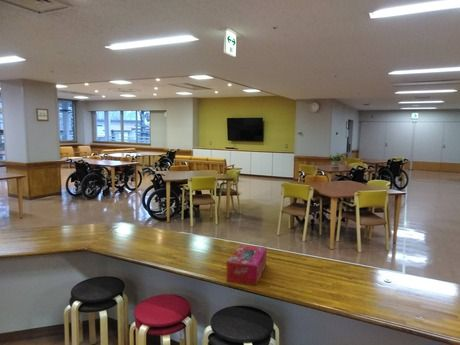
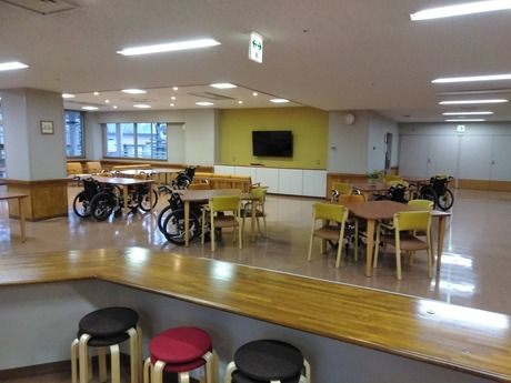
- tissue box (247, 263)
